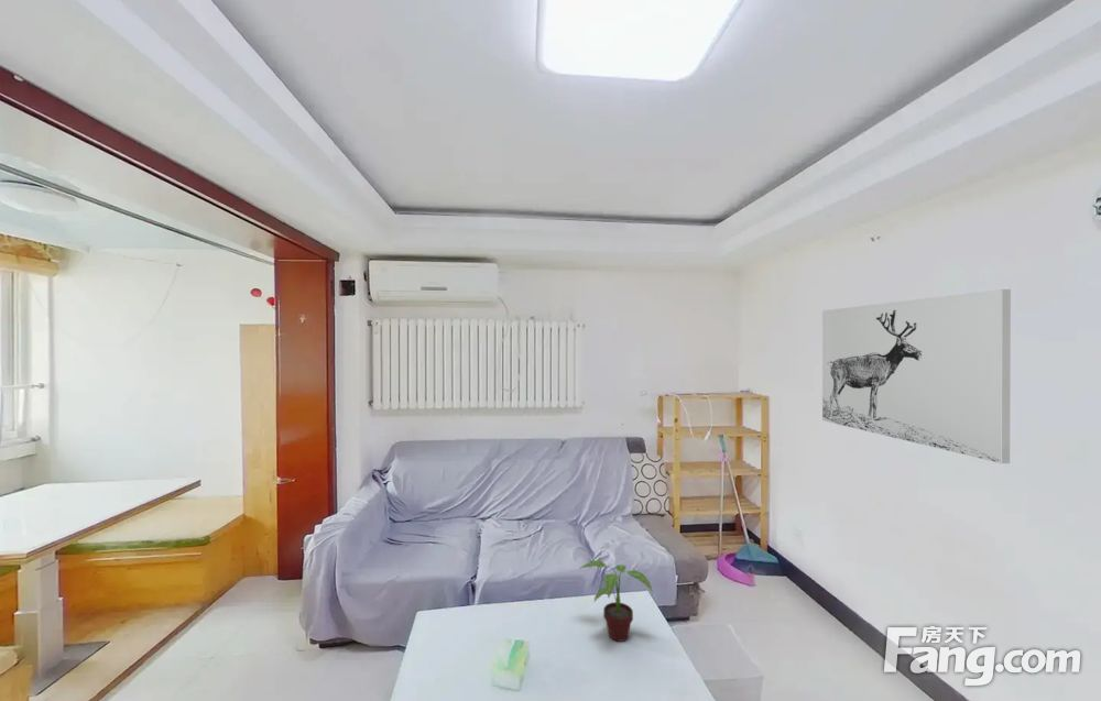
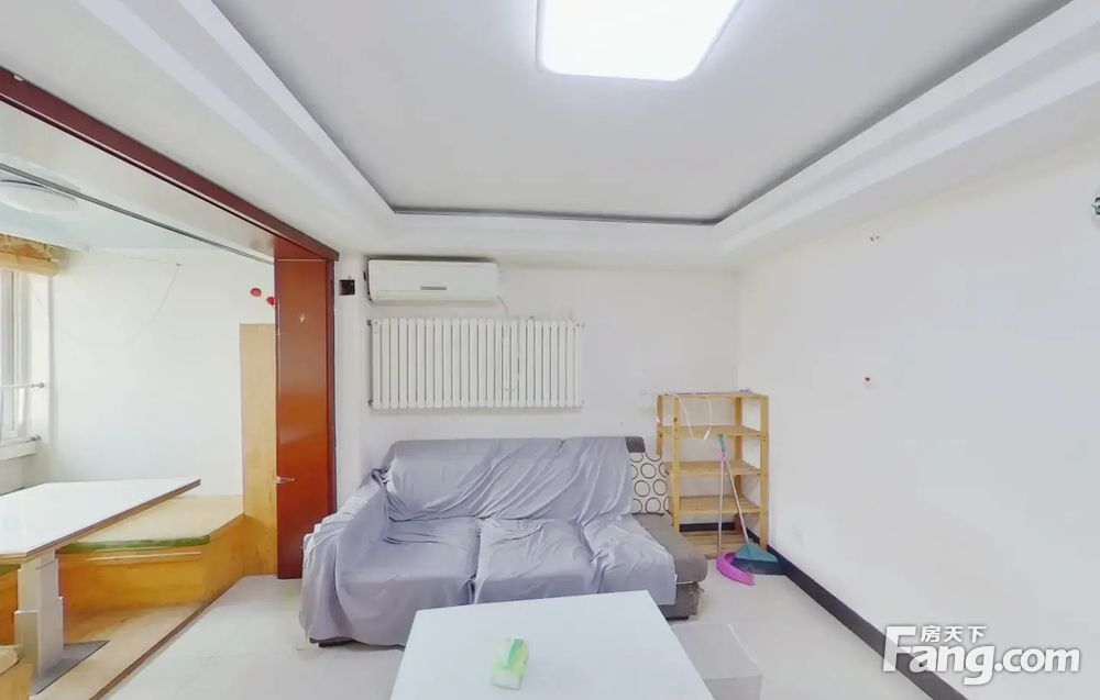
- wall art (895, 370)
- potted plant (615, 600)
